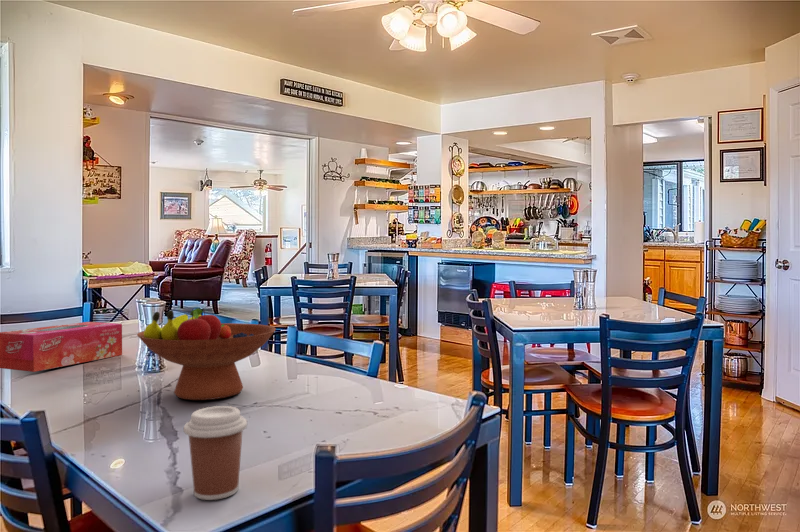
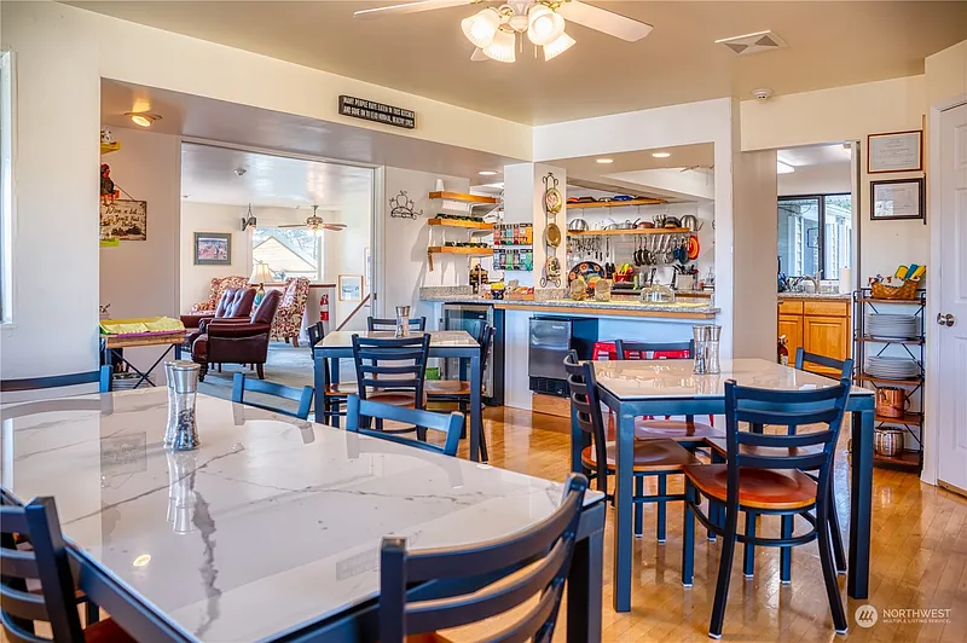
- tissue box (63, 344)
- fruit bowl (209, 349)
- coffee cup (216, 451)
